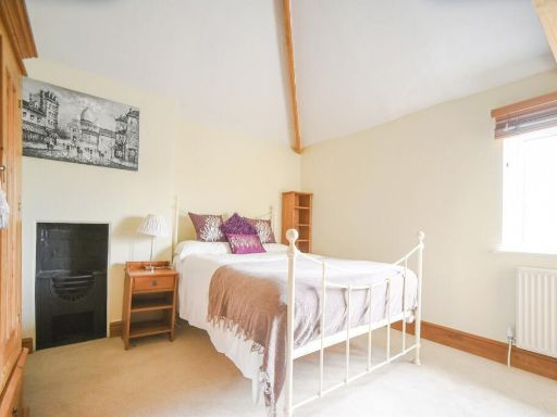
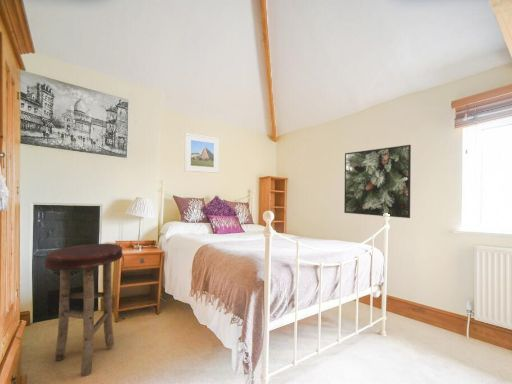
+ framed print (202, 154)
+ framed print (374, 182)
+ stool (86, 305)
